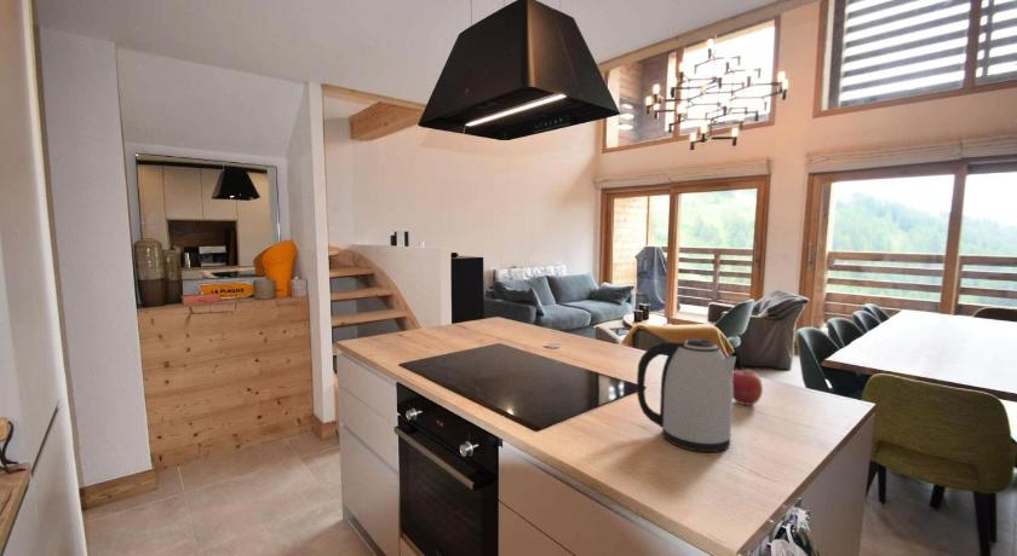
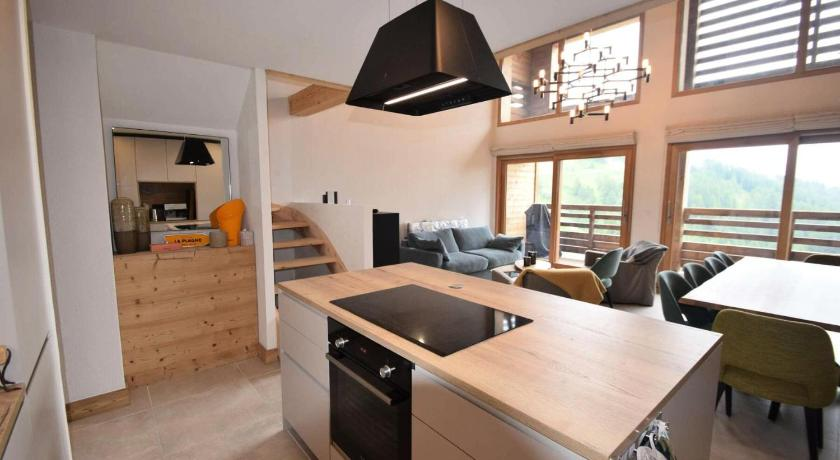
- kettle (684, 387)
- apple (745, 386)
